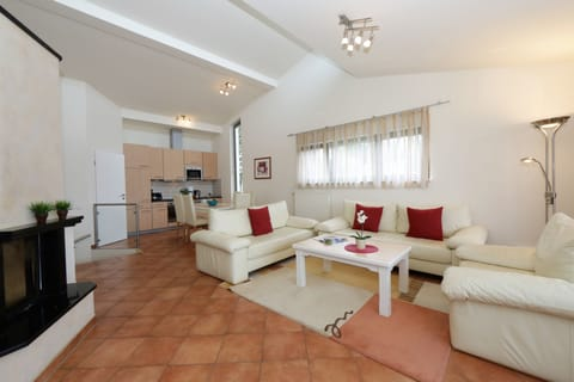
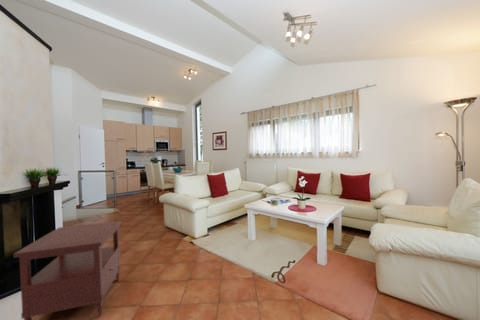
+ side table (79, 268)
